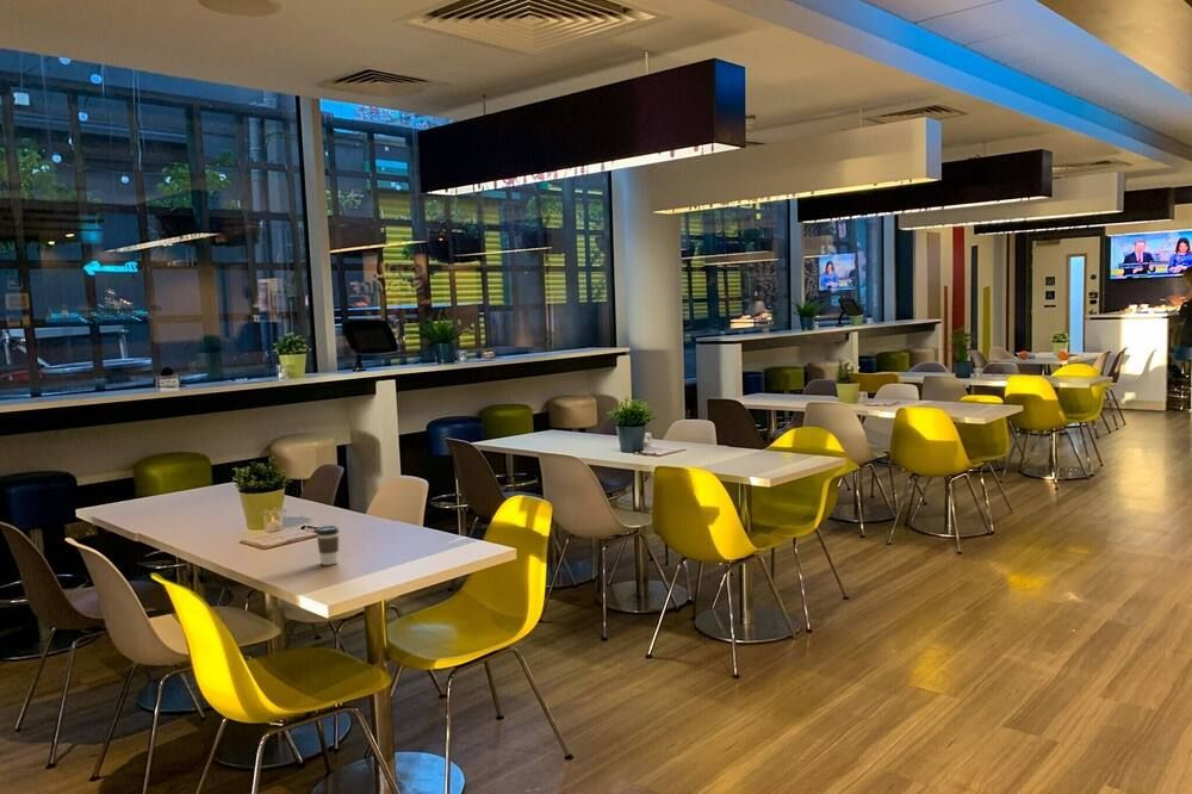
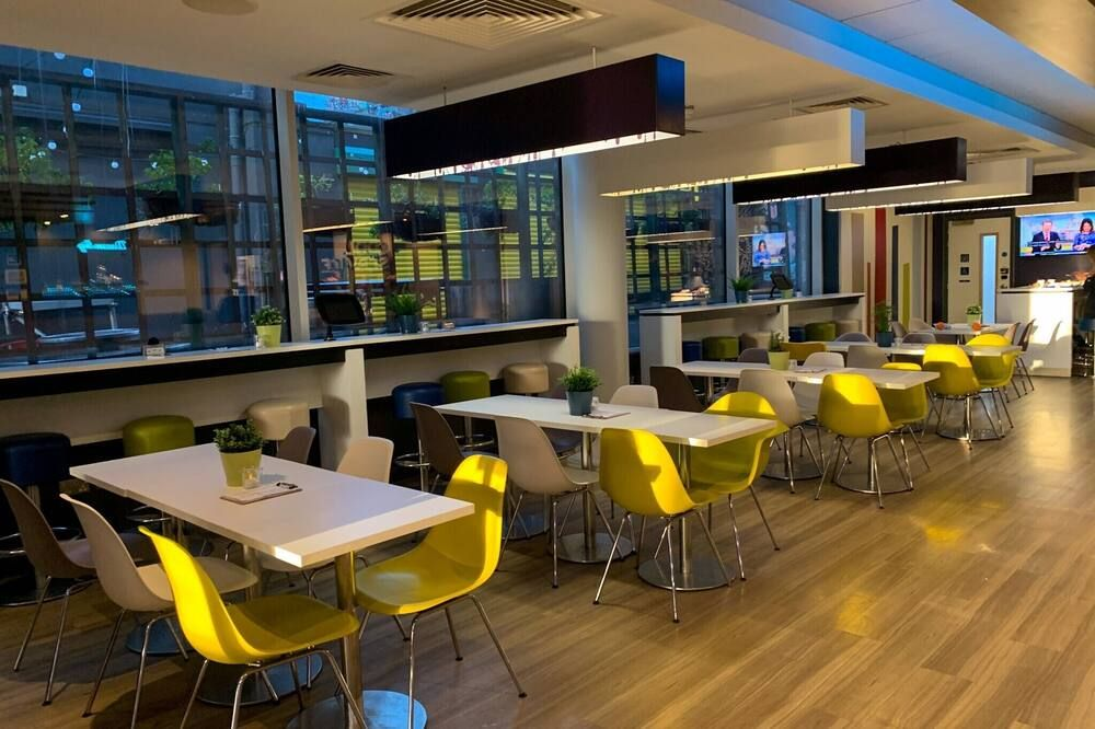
- coffee cup (328, 545)
